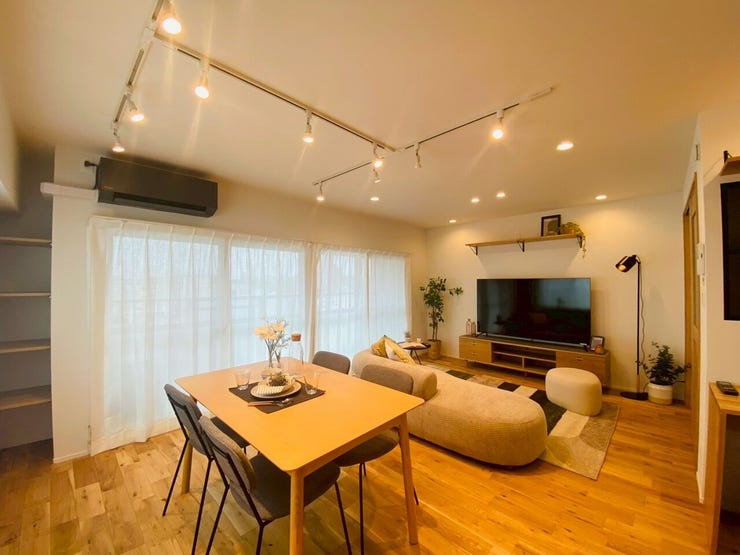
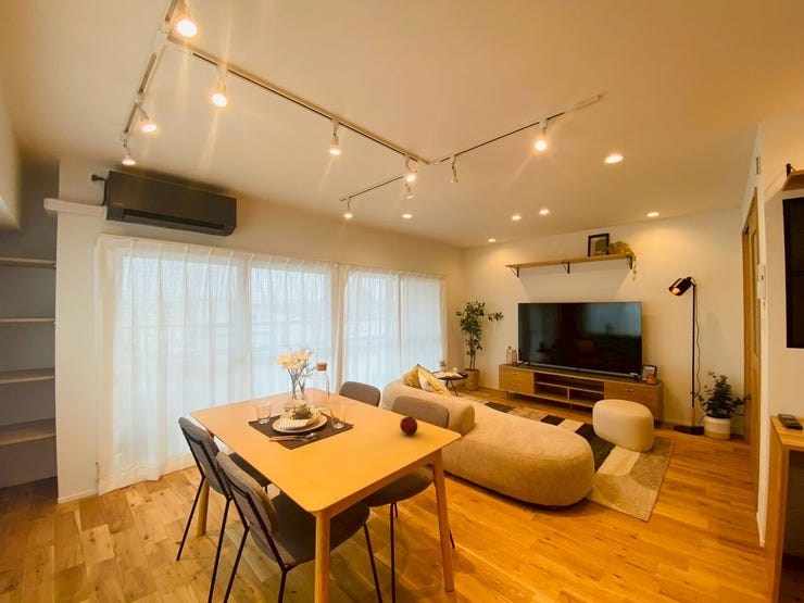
+ fruit (409, 424)
